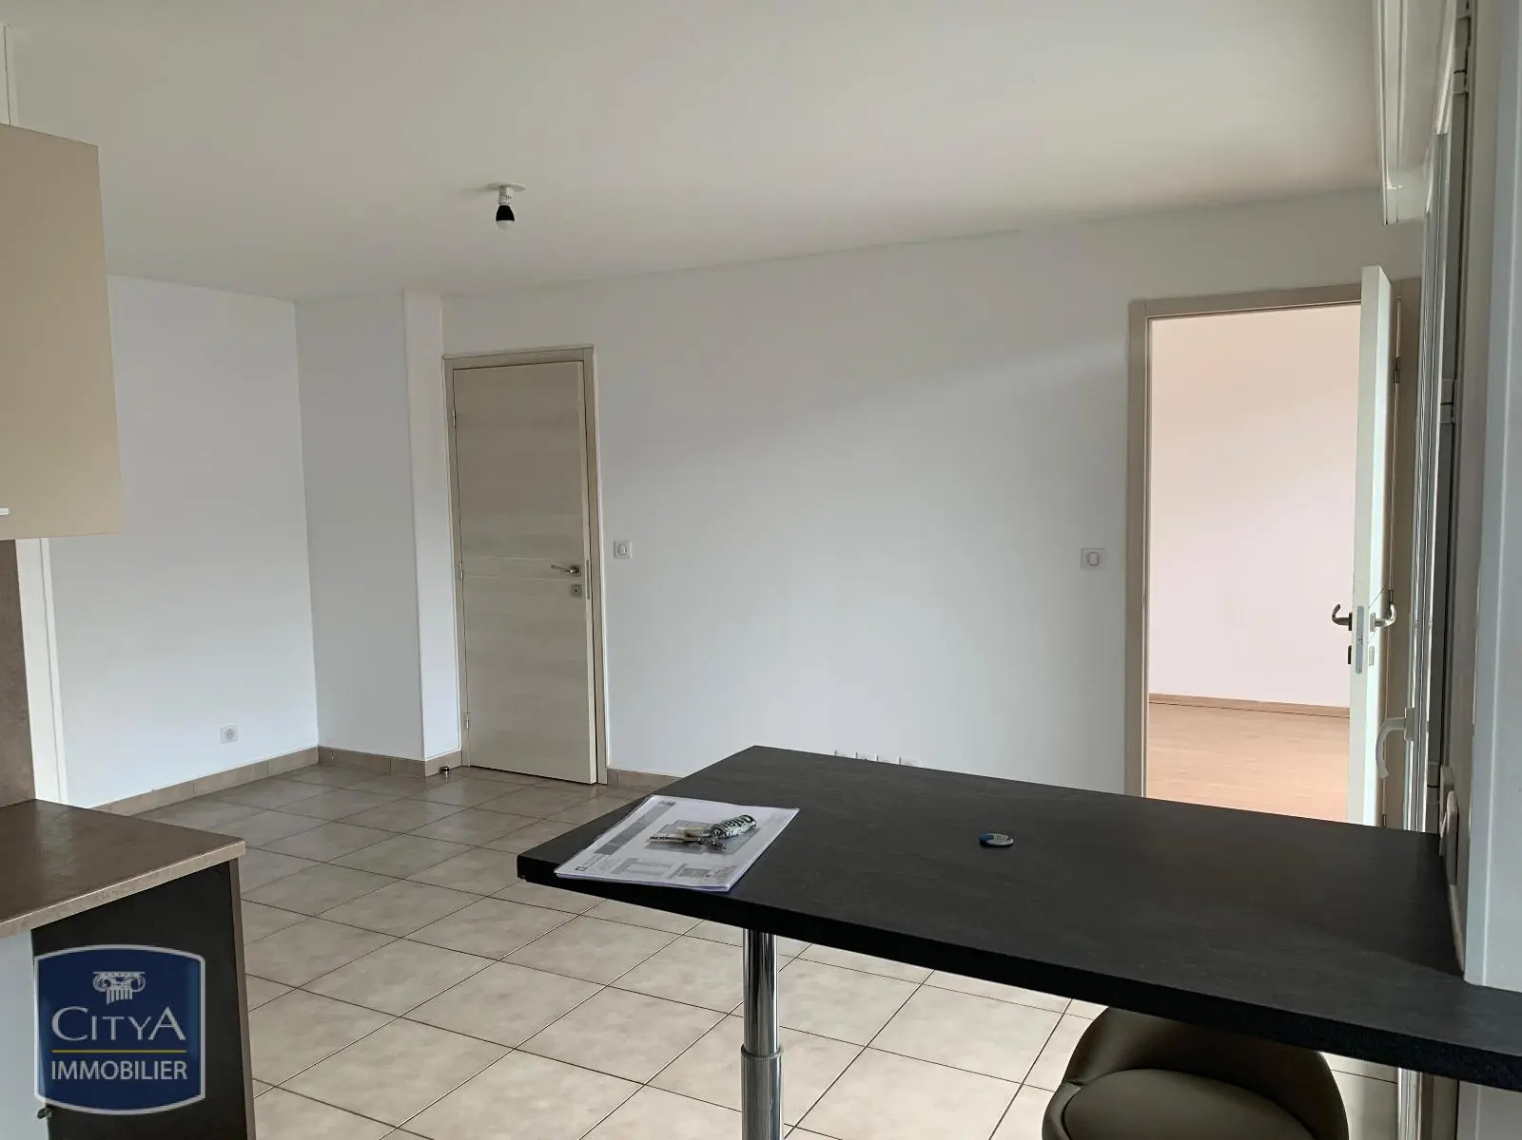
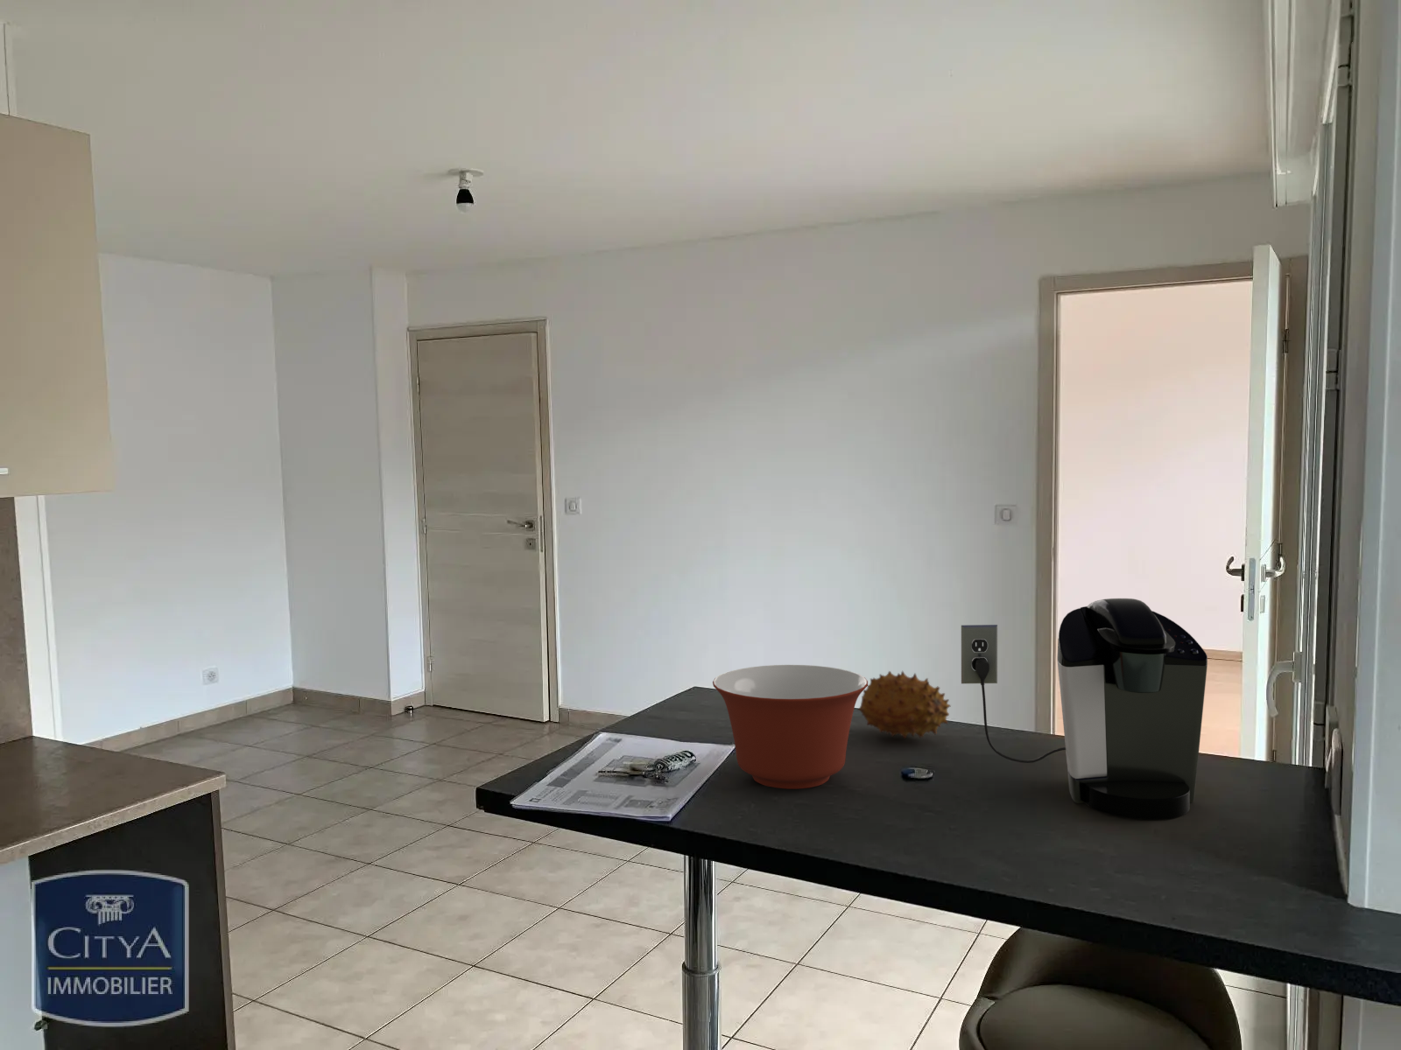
+ fruit (905, 705)
+ mixing bowl (790, 728)
+ coffee maker (1085, 697)
